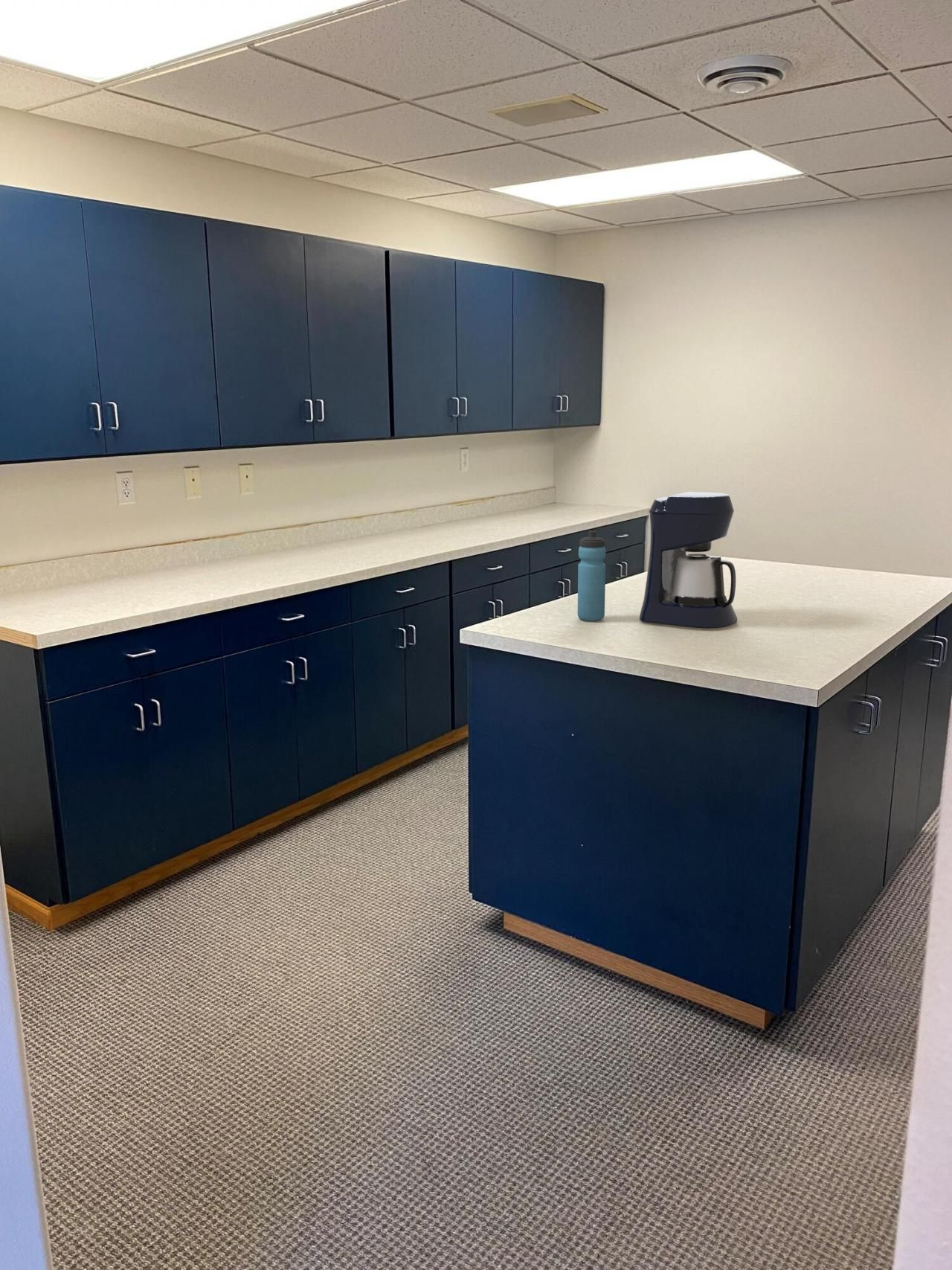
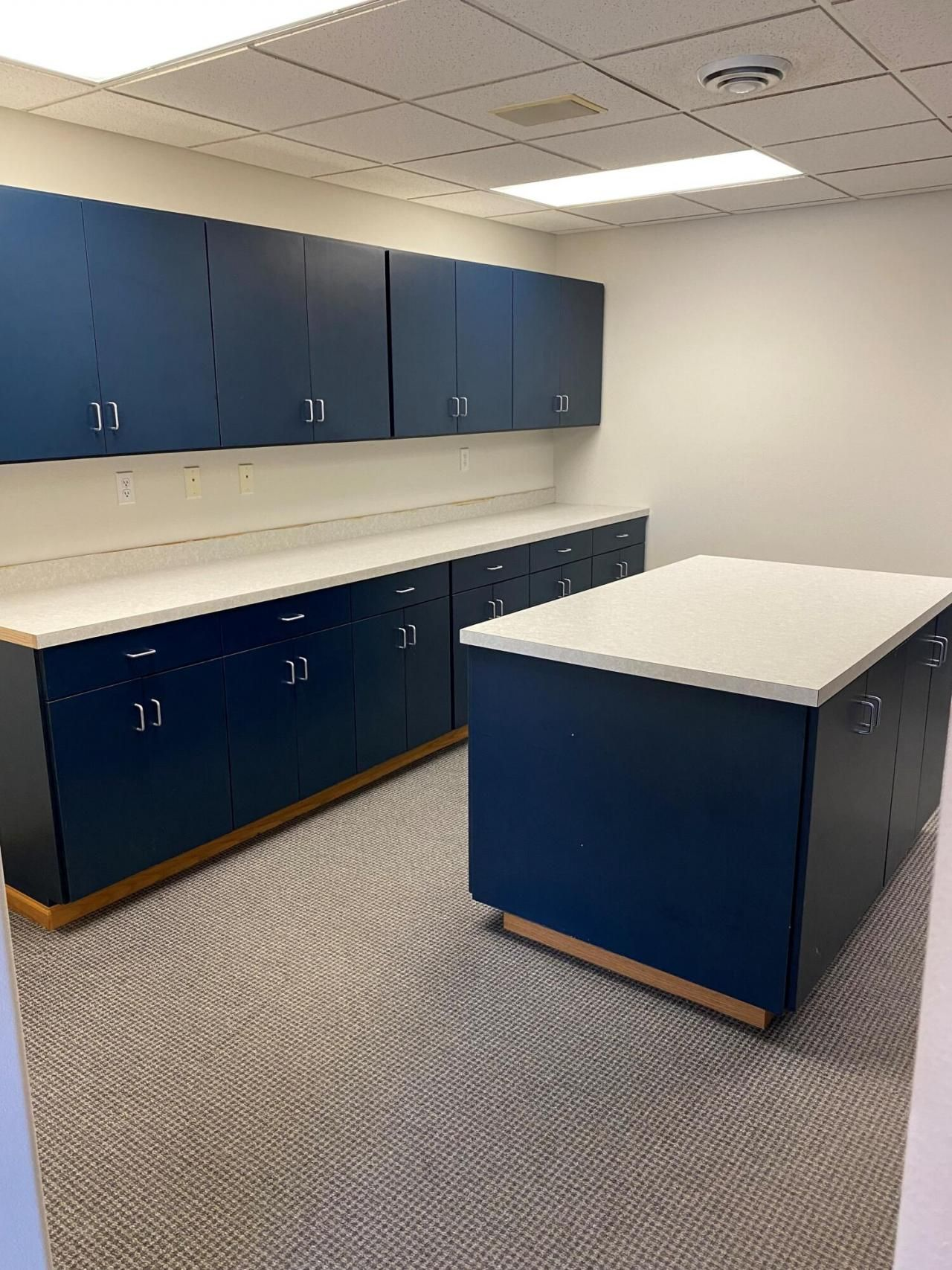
- water bottle (591, 575)
- coffee maker (689, 557)
